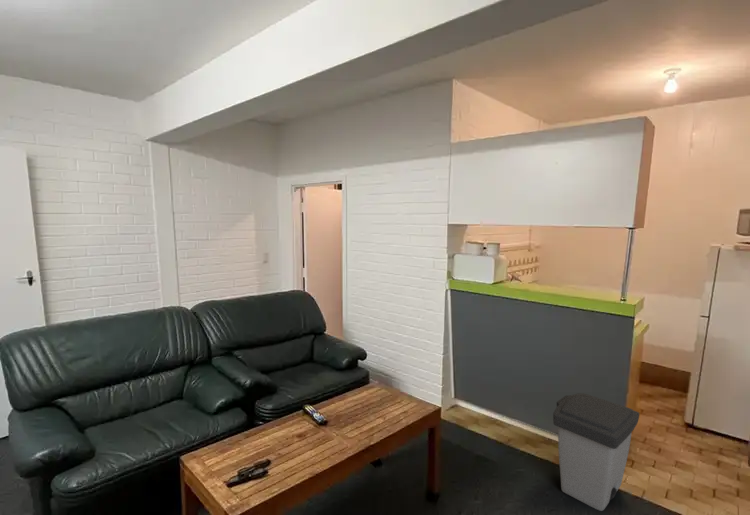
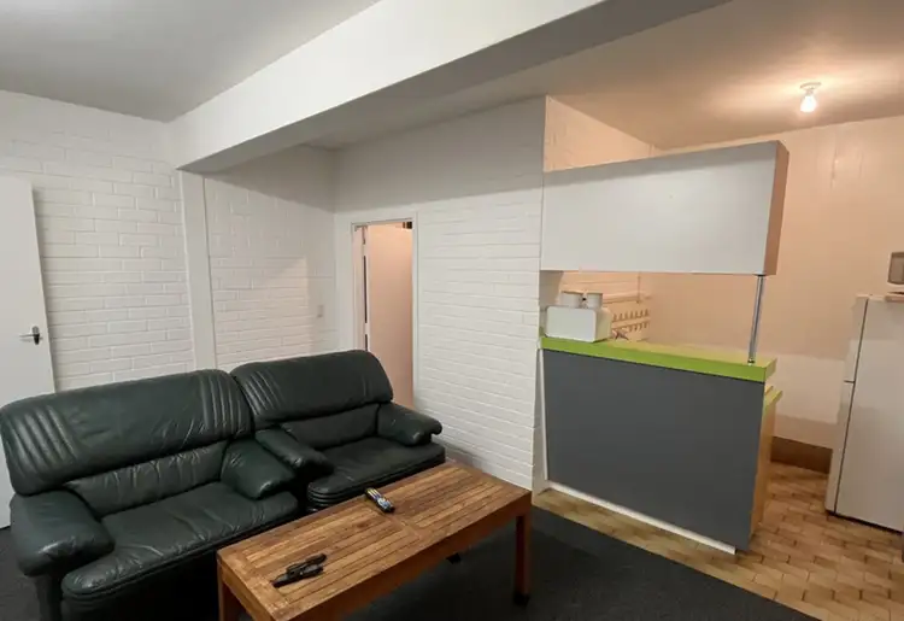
- trash can (591, 448)
